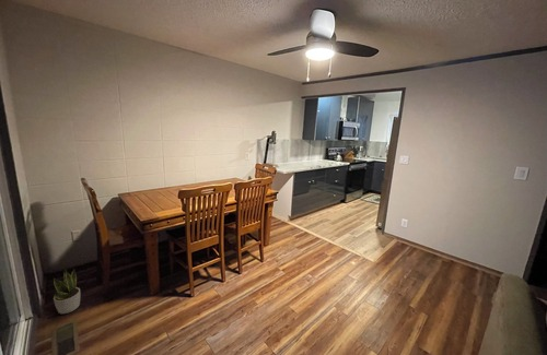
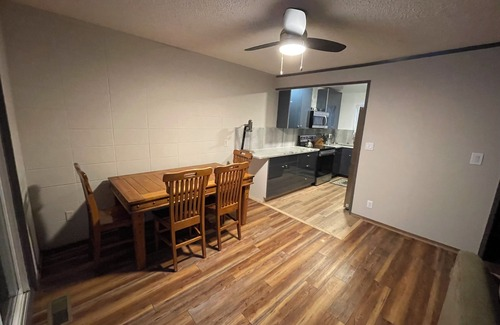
- potted plant (67, 287)
